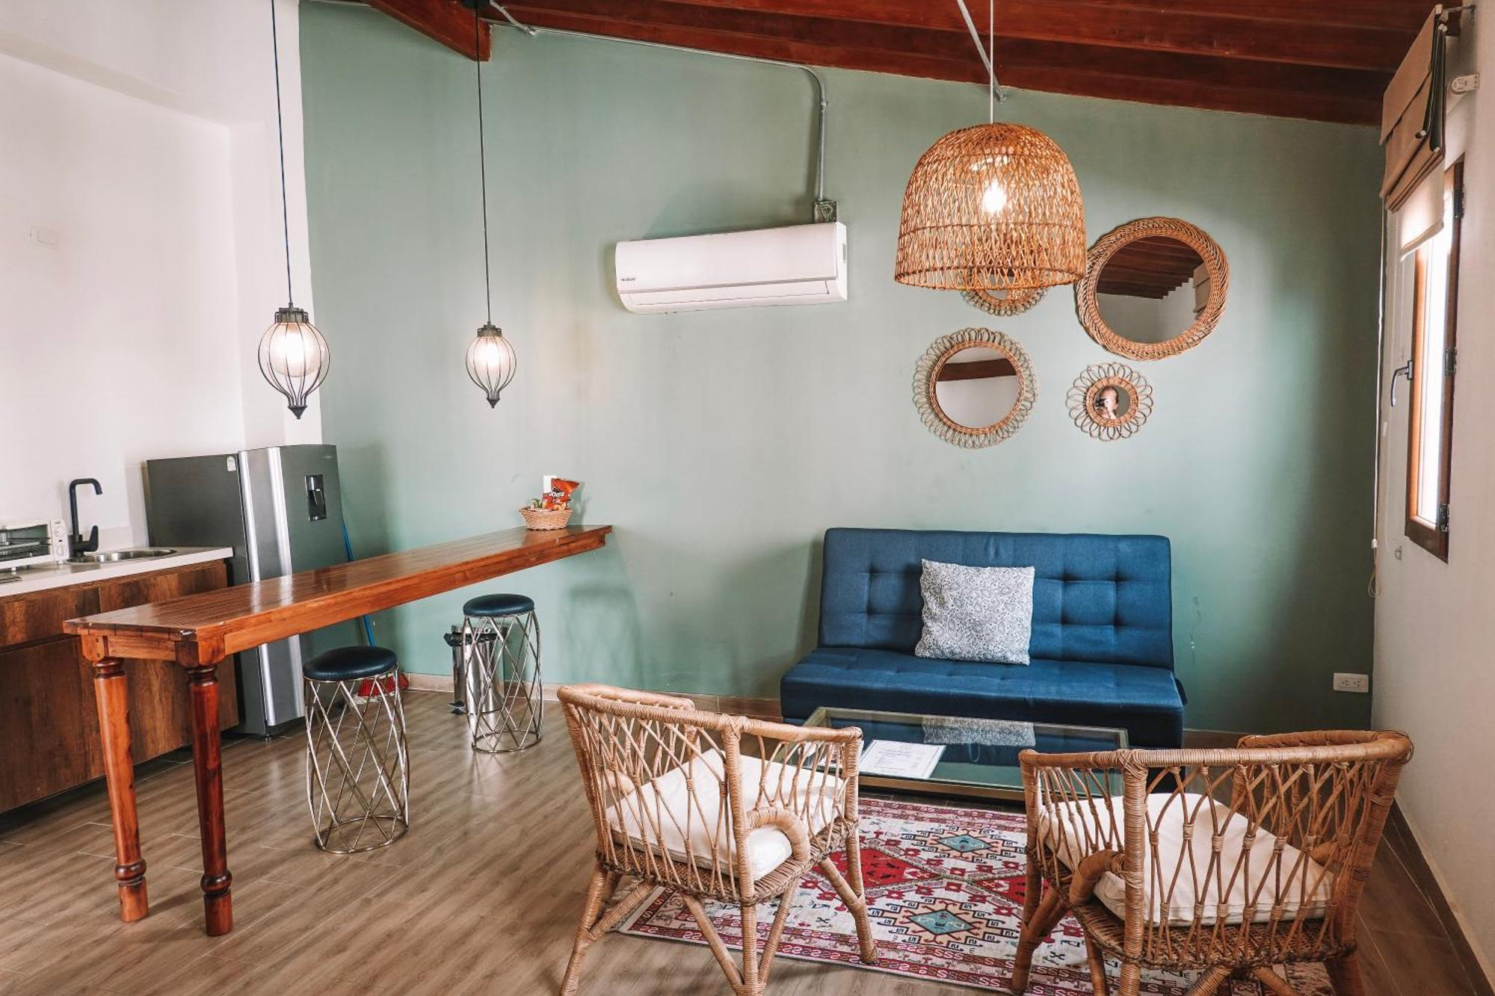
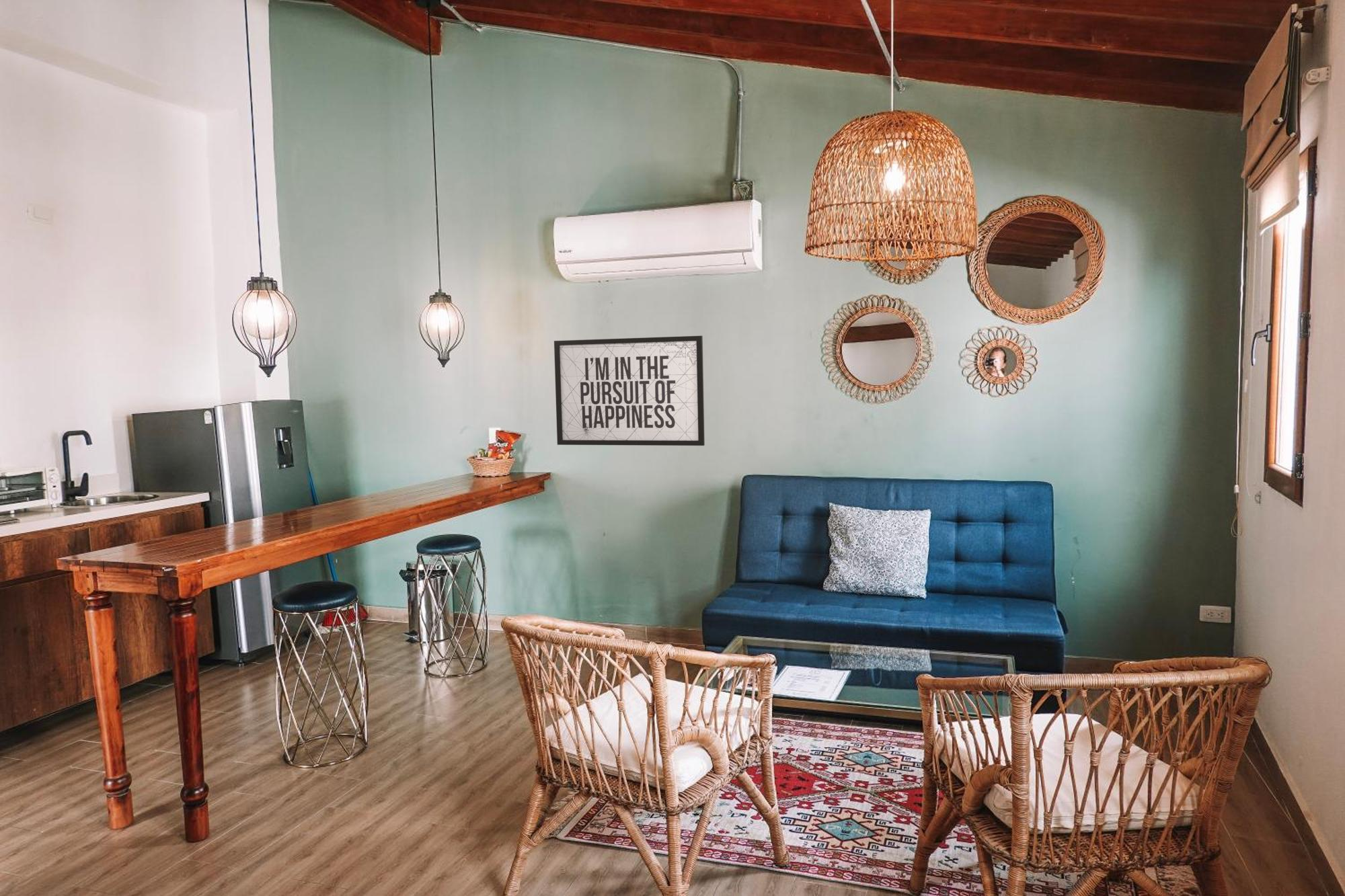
+ mirror (627, 392)
